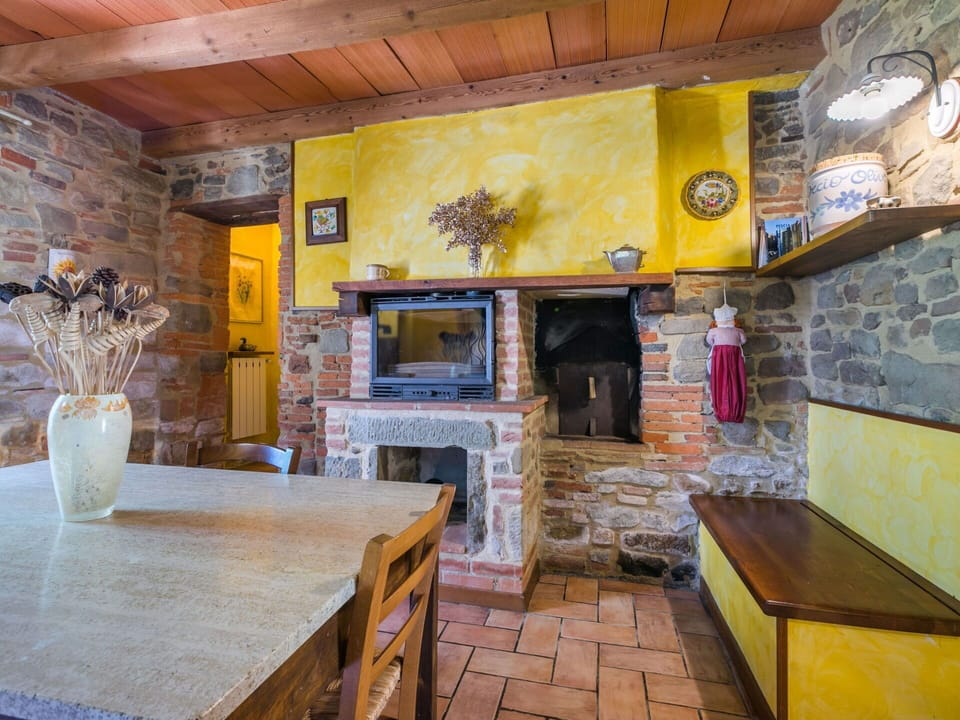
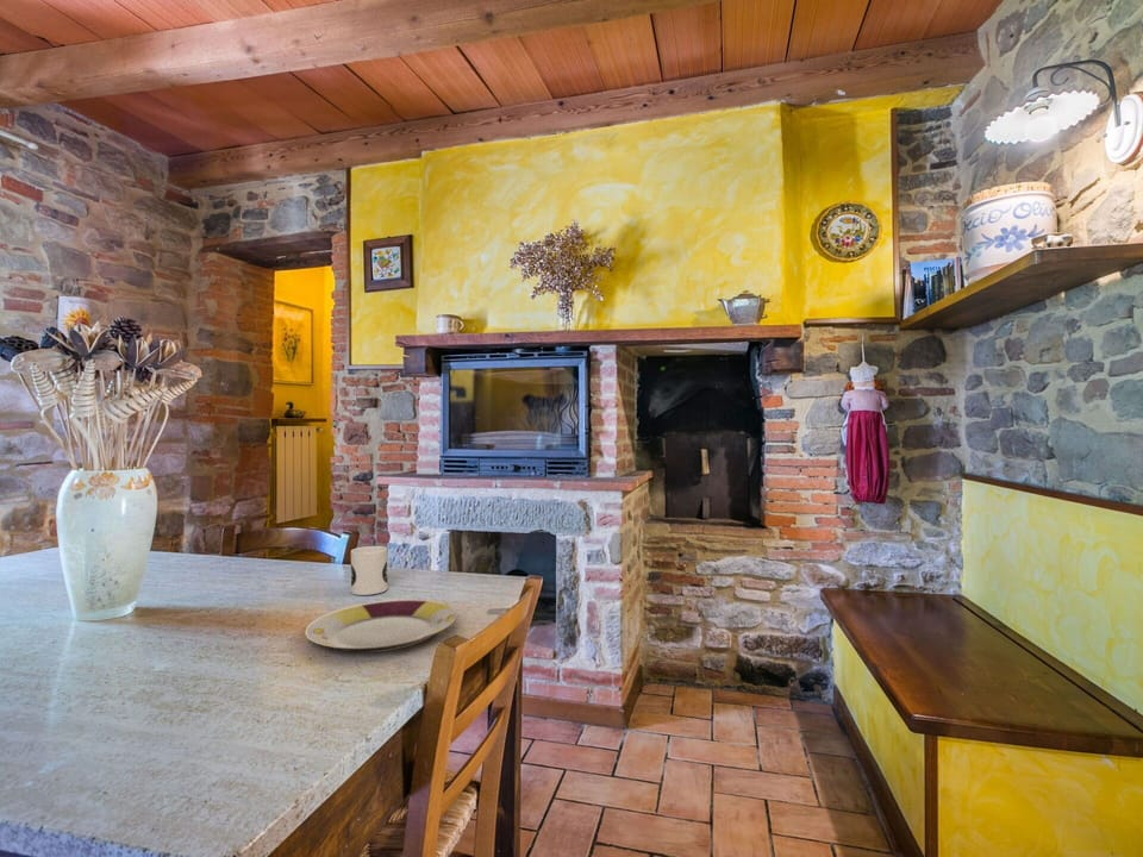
+ mug (369, 568)
+ plate (383, 626)
